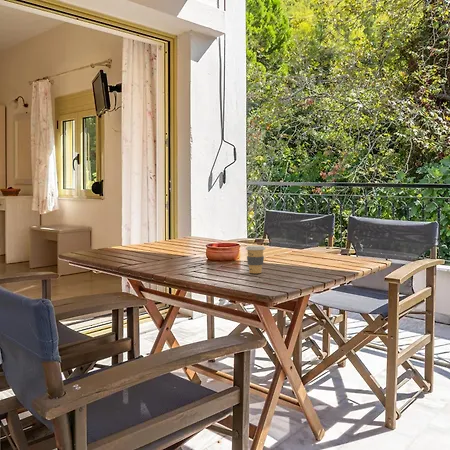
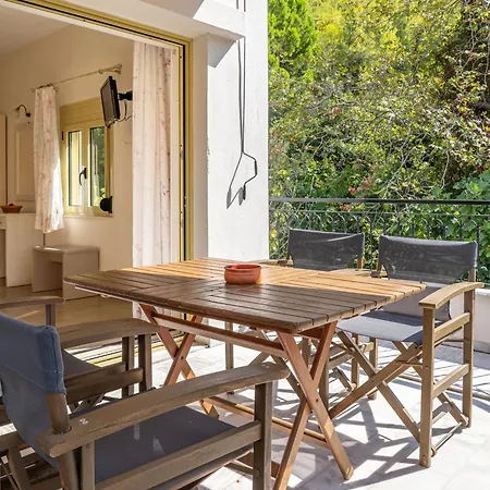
- coffee cup (255, 259)
